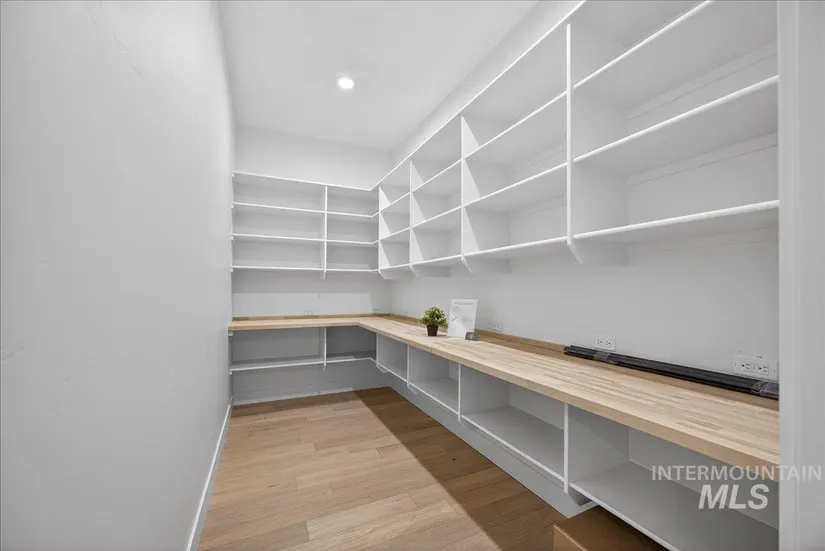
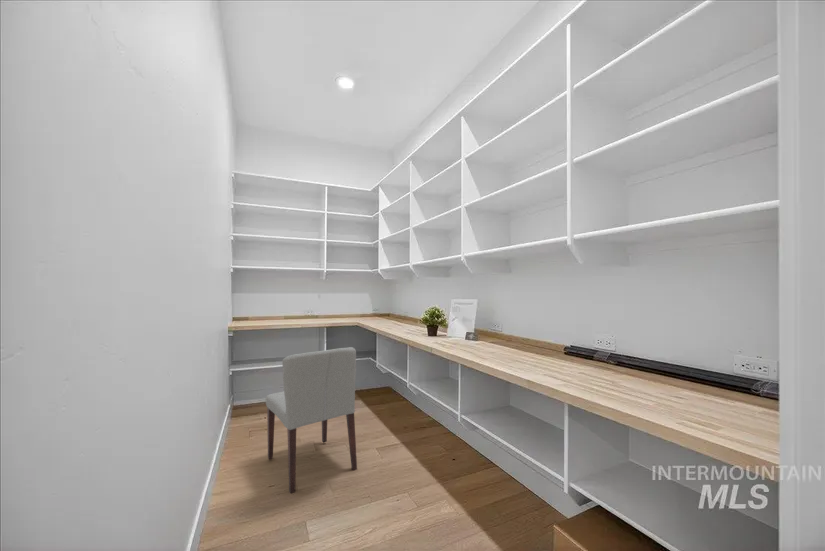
+ chair (312, 403)
